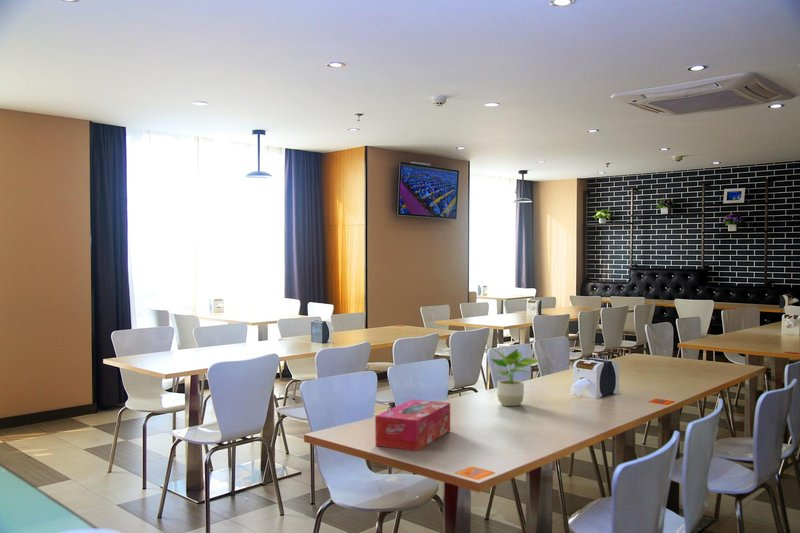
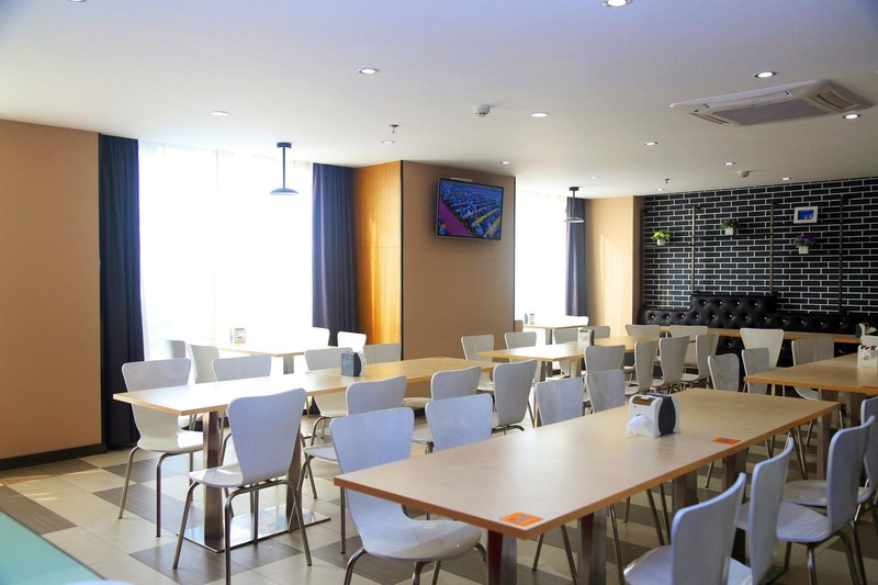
- tissue box (414, 423)
- potted plant (513, 374)
